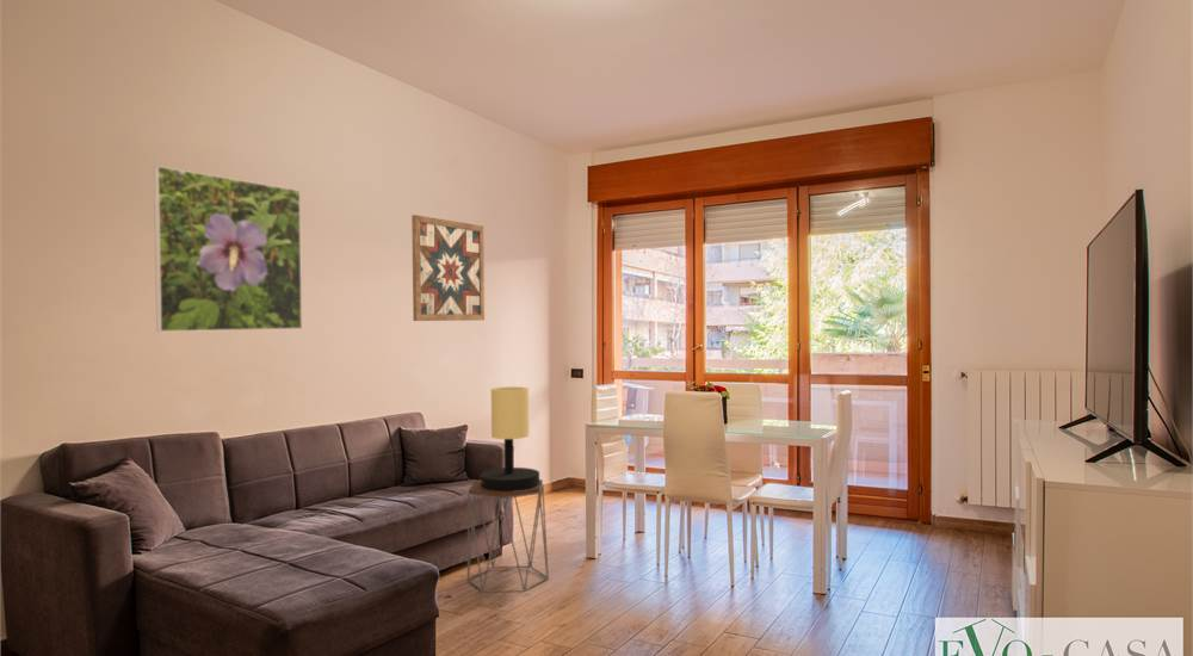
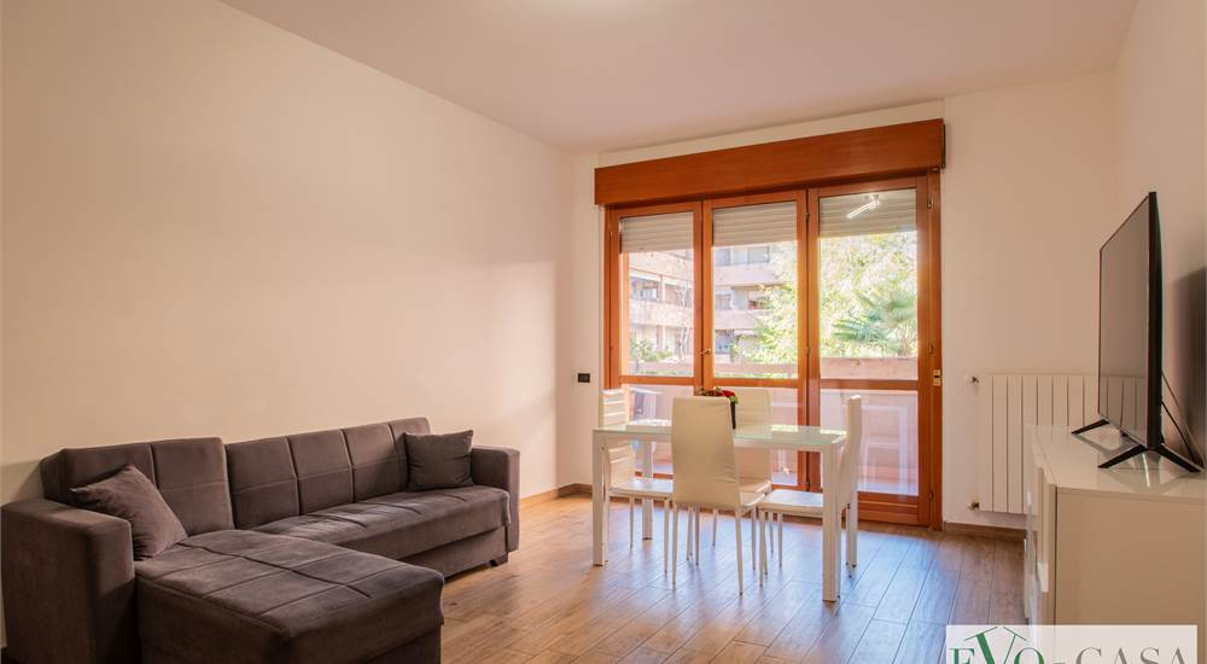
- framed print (234, 254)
- table lamp (509, 435)
- side table (508, 530)
- wall art (450, 271)
